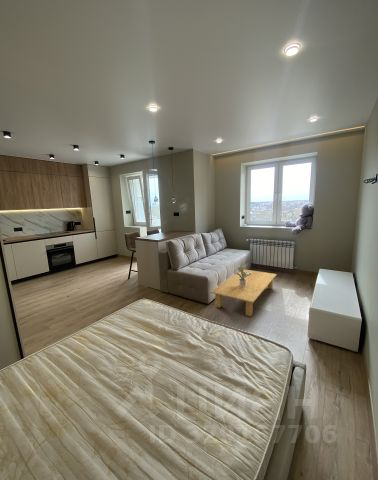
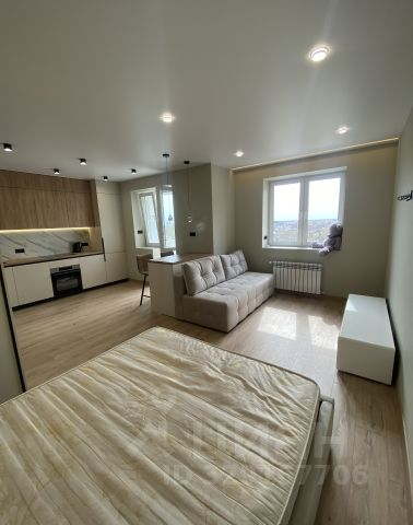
- potted plant (243, 274)
- coffee table (246, 289)
